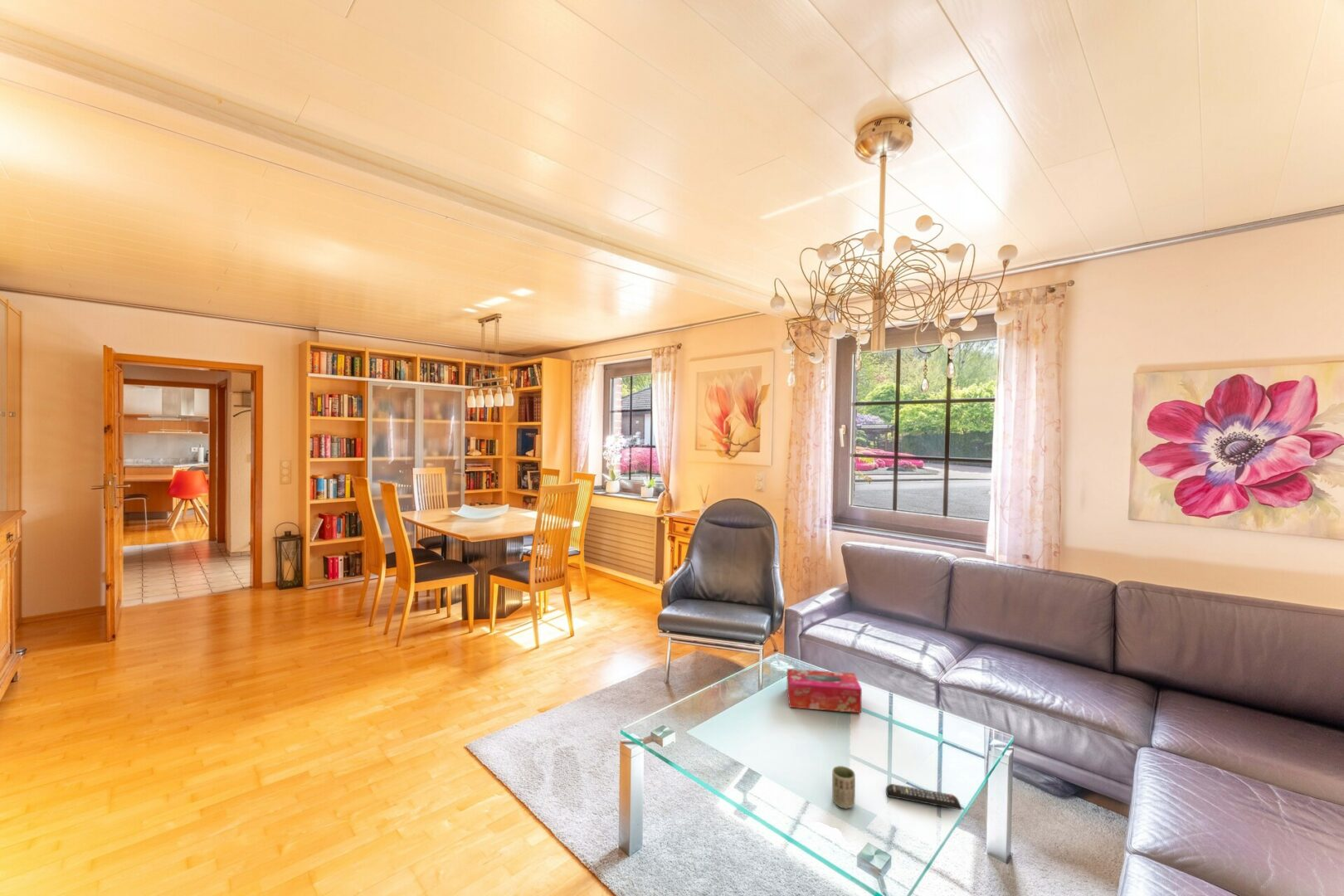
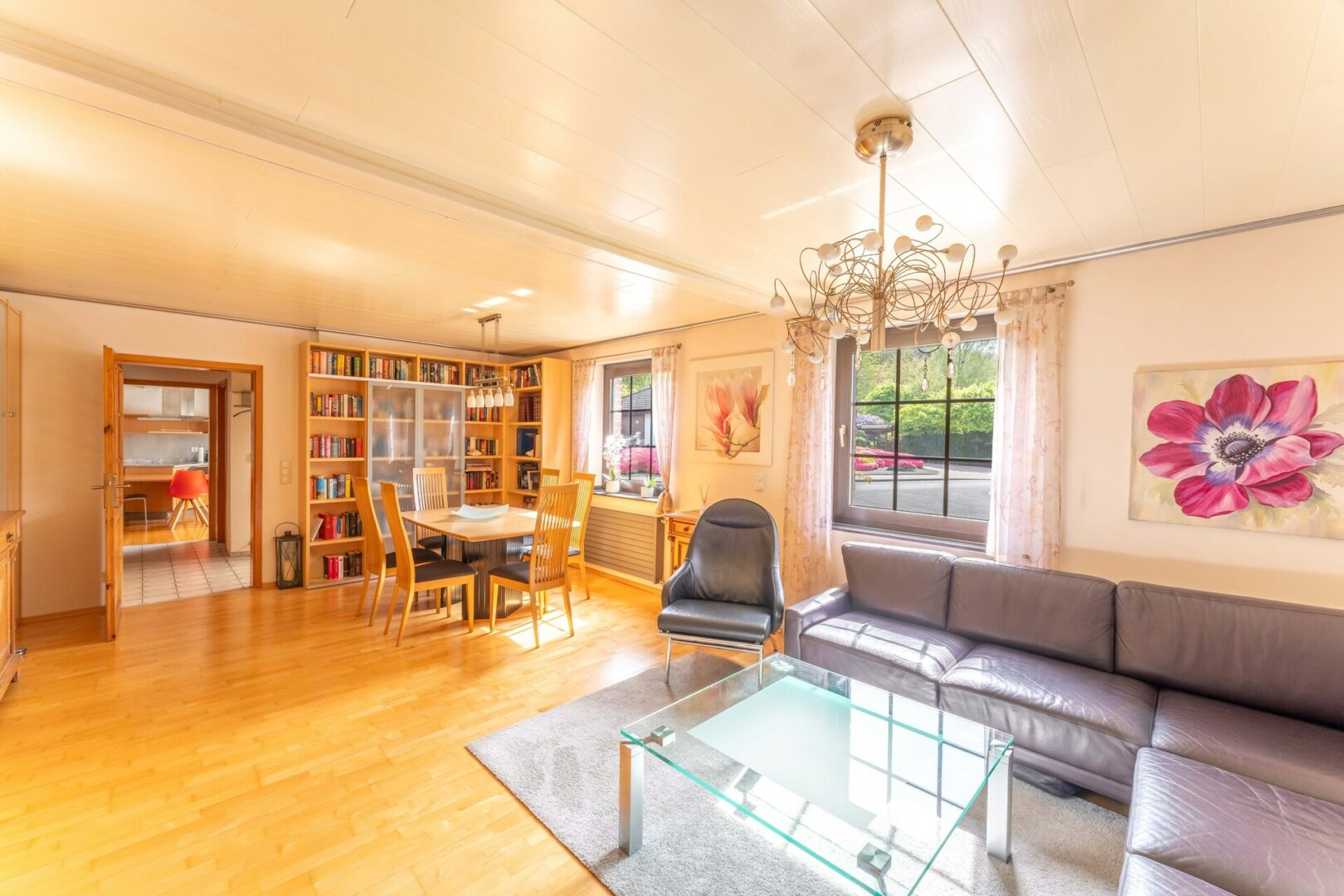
- remote control (923, 796)
- cup (843, 787)
- tissue box (822, 689)
